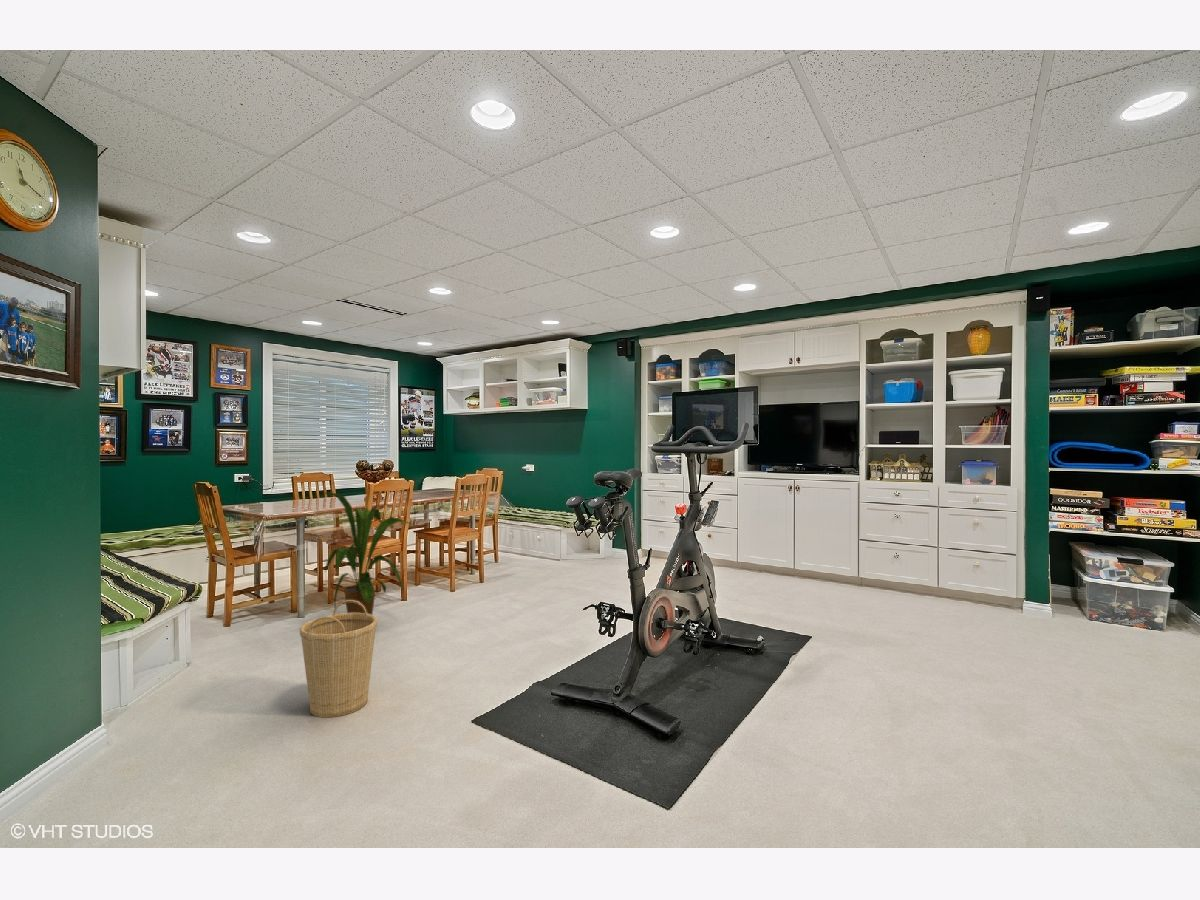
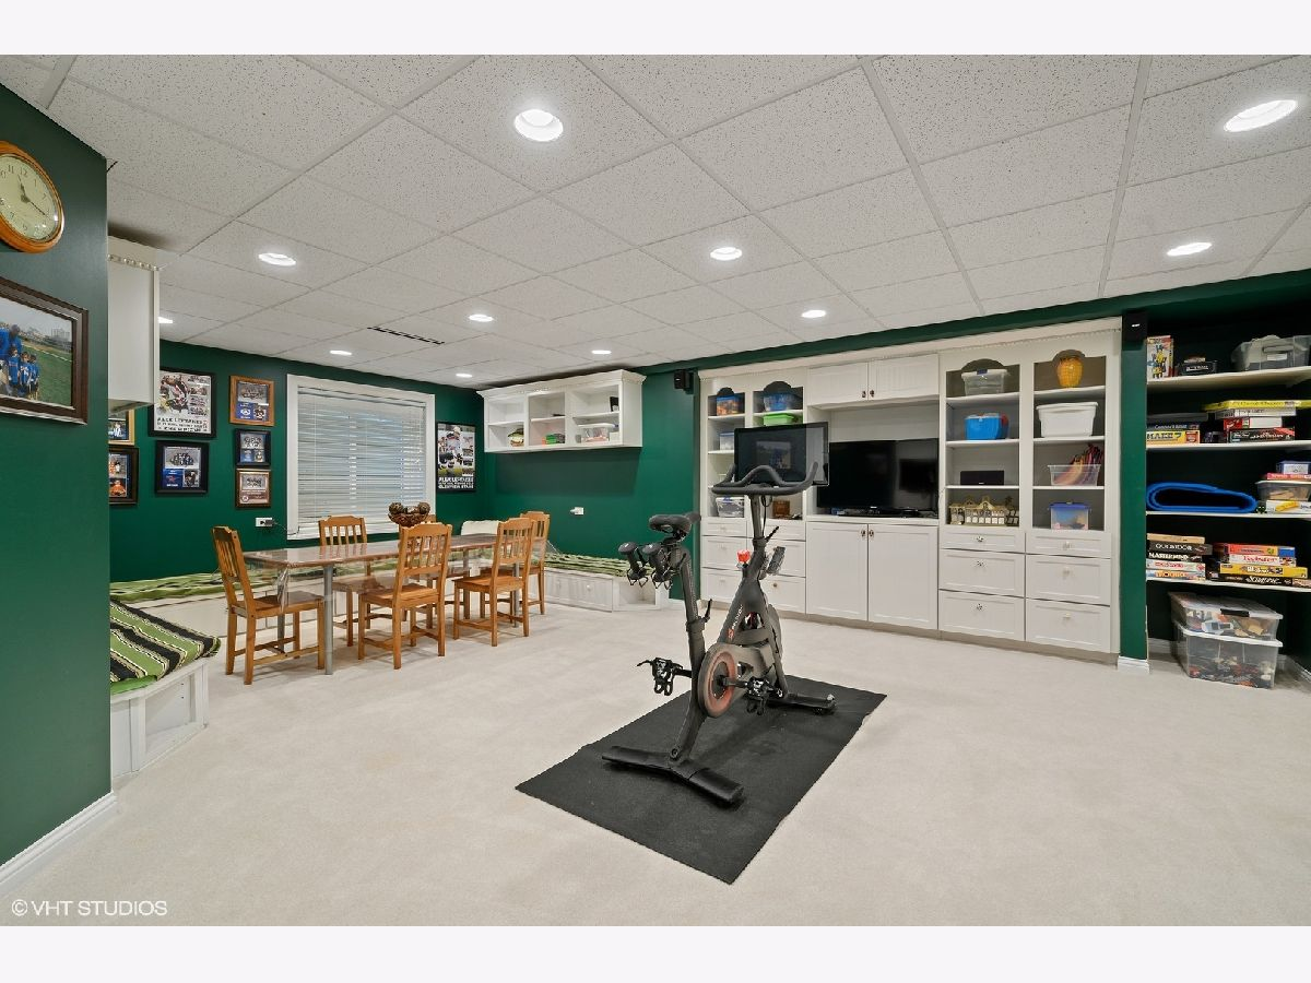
- house plant (373, 558)
- basket (339, 656)
